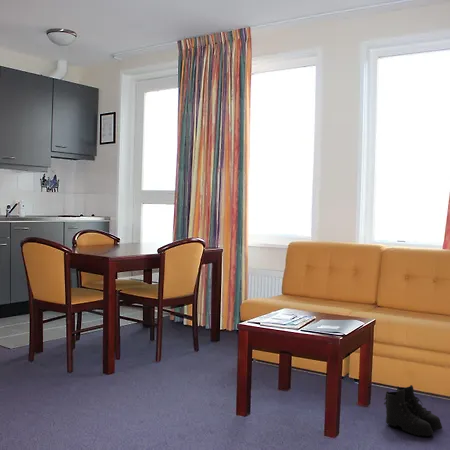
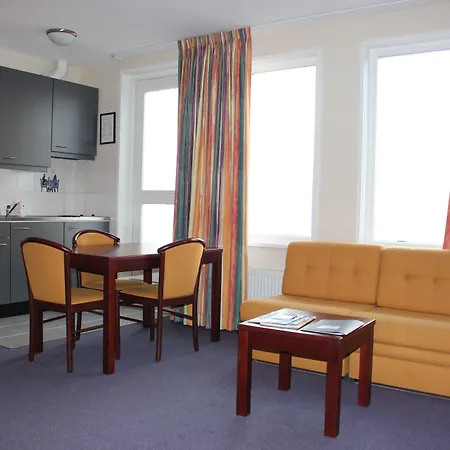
- boots (413, 407)
